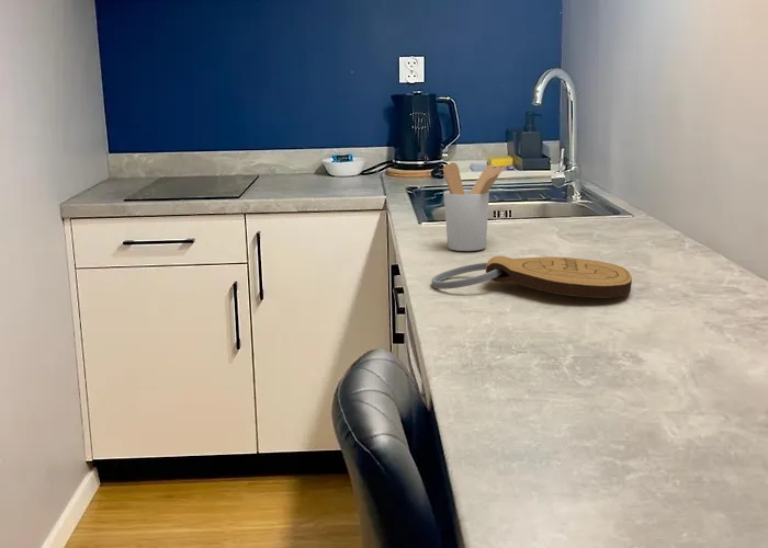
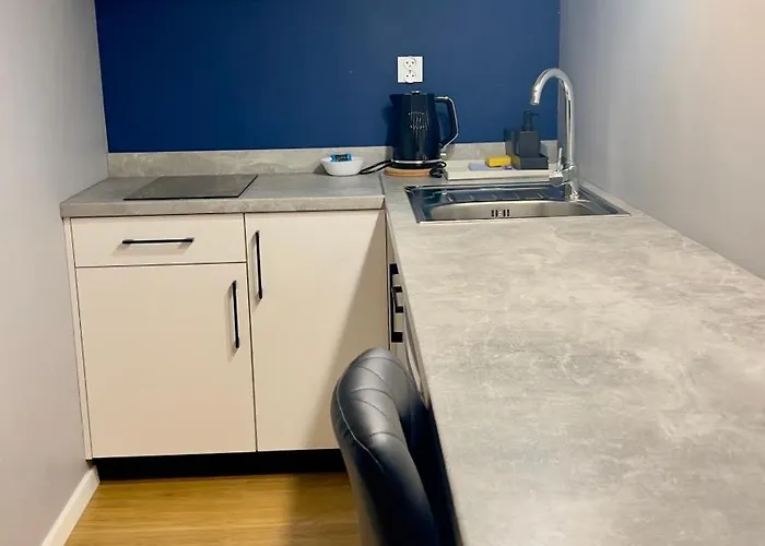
- utensil holder (475, 205)
- key chain (529, 272)
